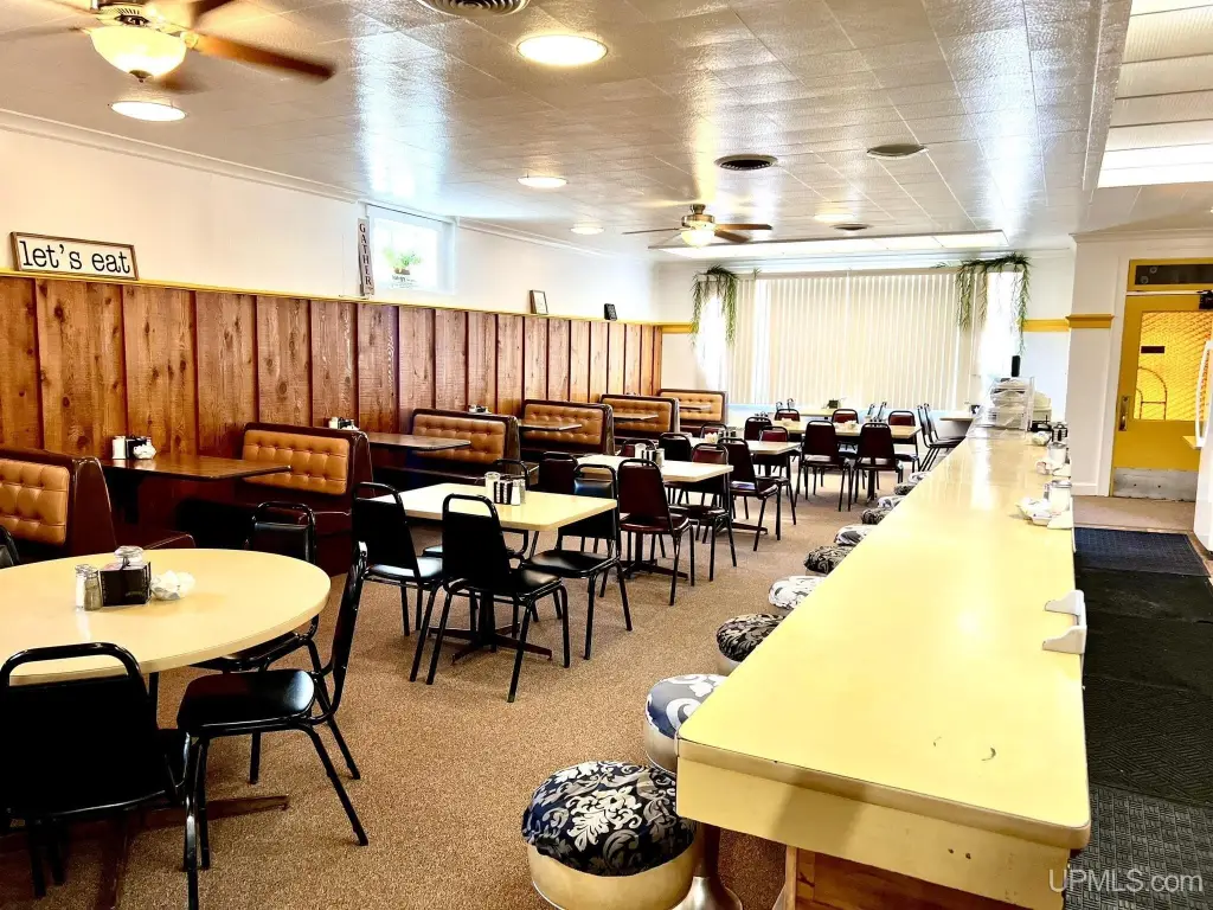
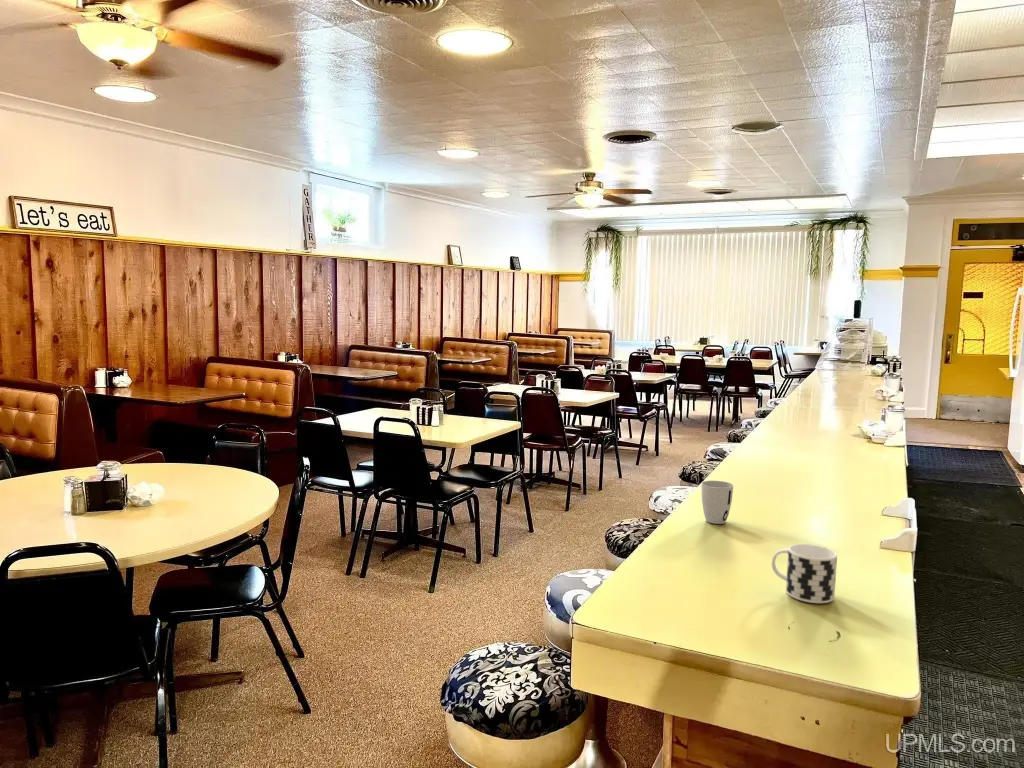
+ cup (802, 571)
+ cup (716, 502)
